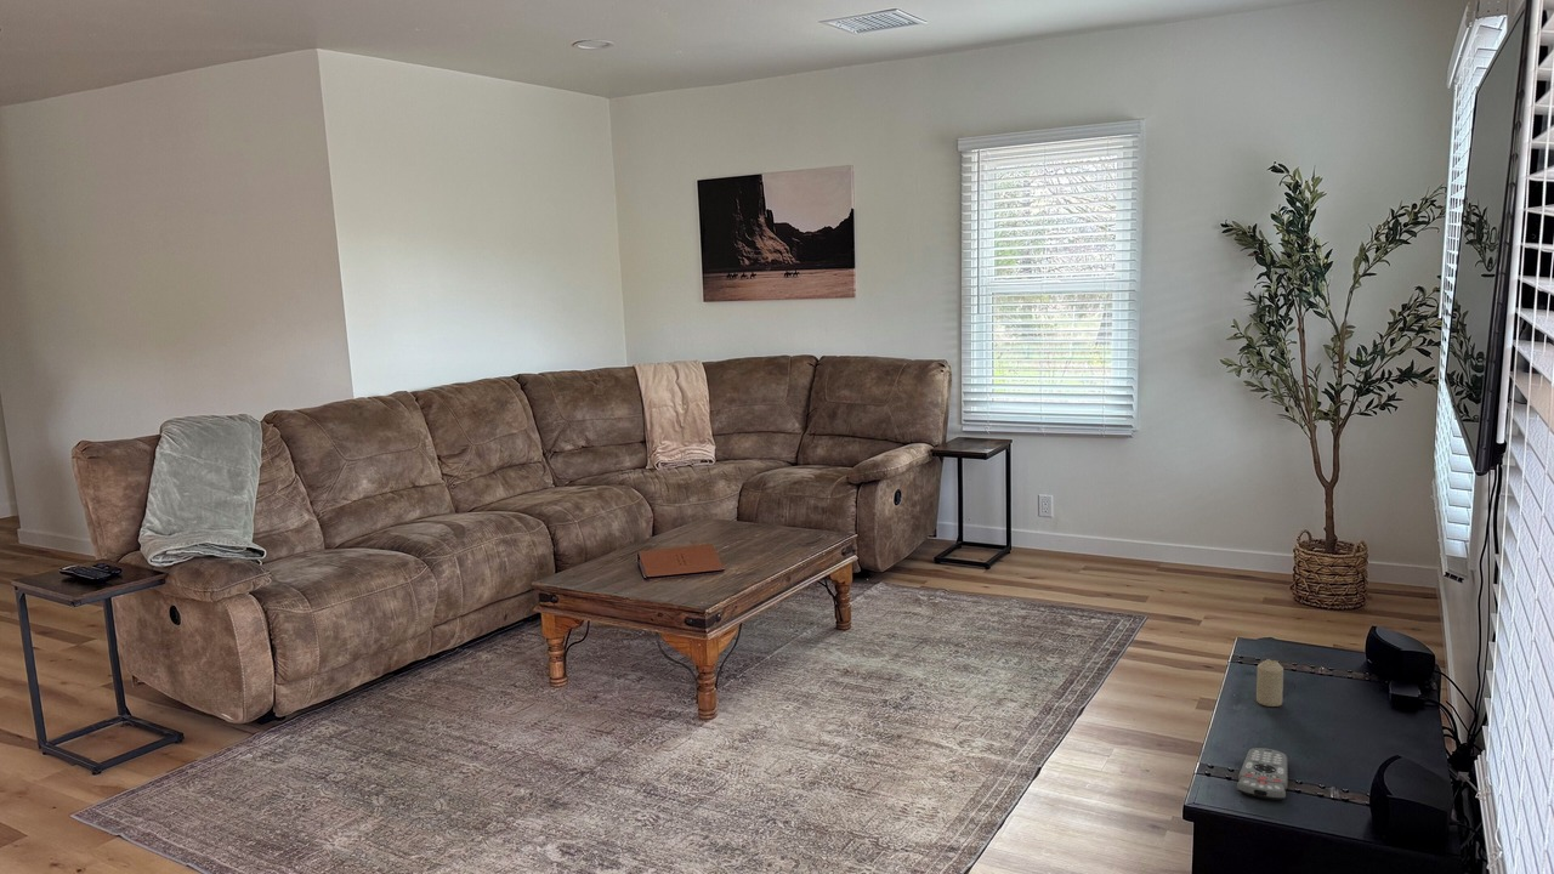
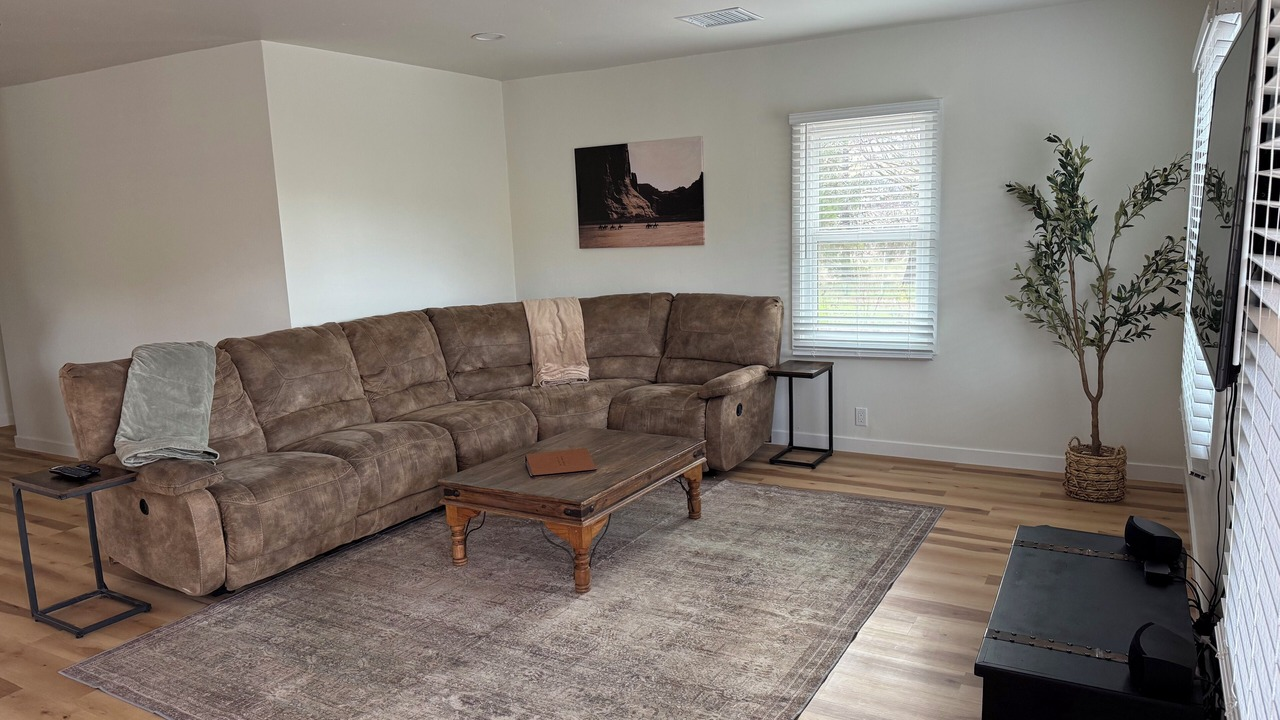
- remote control (1264, 772)
- candle (1270, 681)
